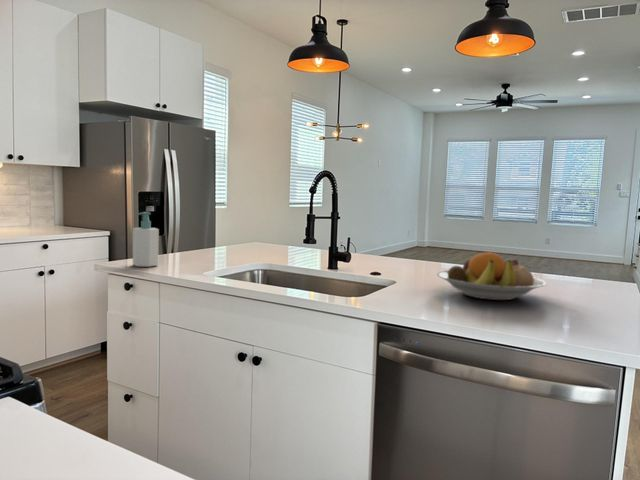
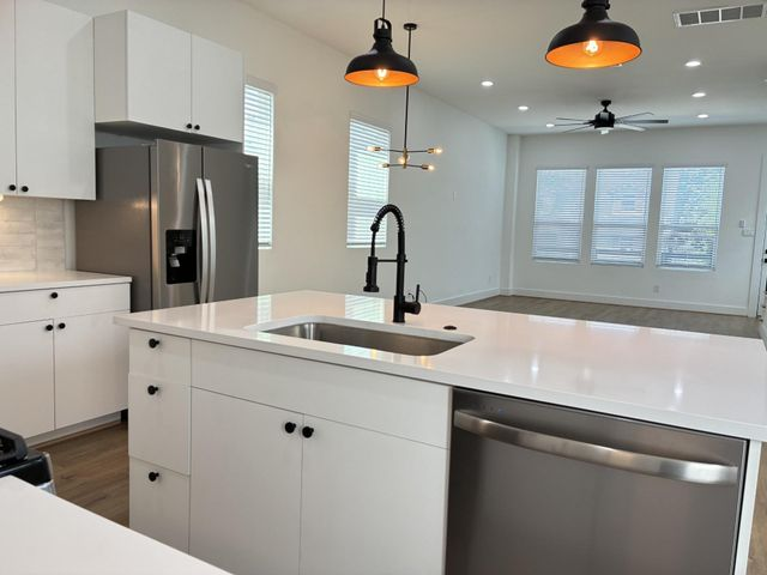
- fruit bowl (490, 273)
- soap bottle (145, 238)
